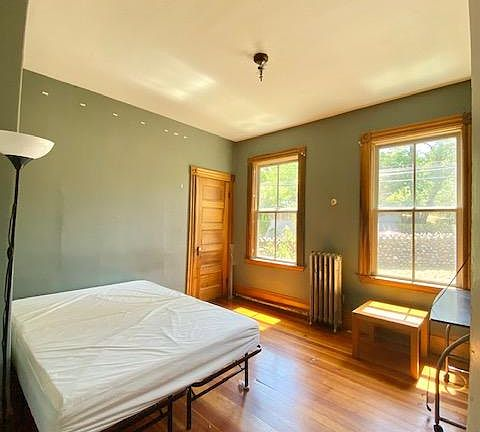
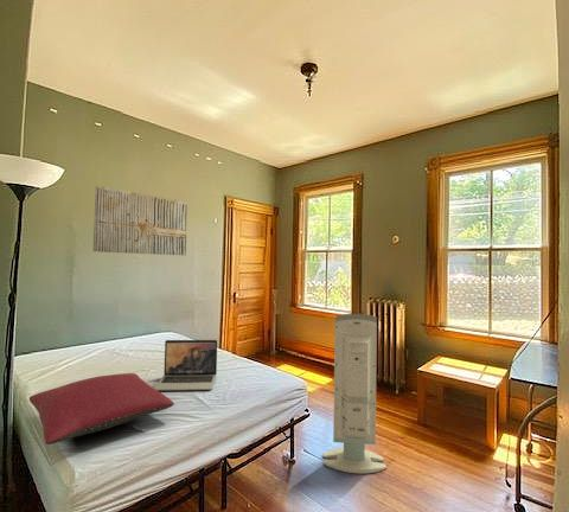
+ wall art (145, 224)
+ pillow (101, 399)
+ laptop (186, 364)
+ air purifier (354, 386)
